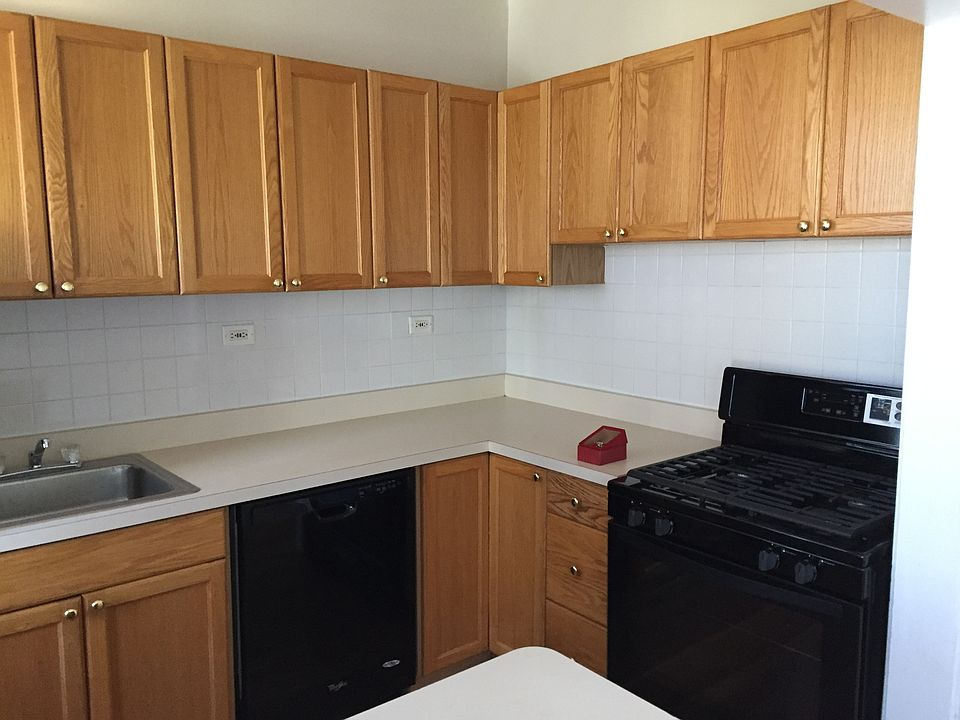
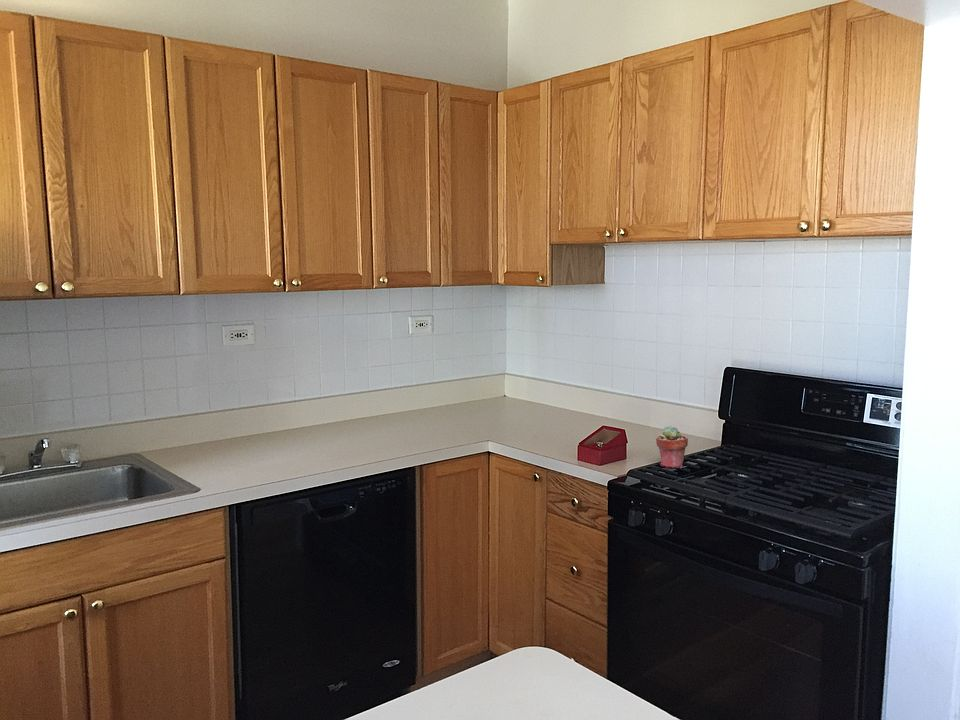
+ potted succulent (671, 445)
